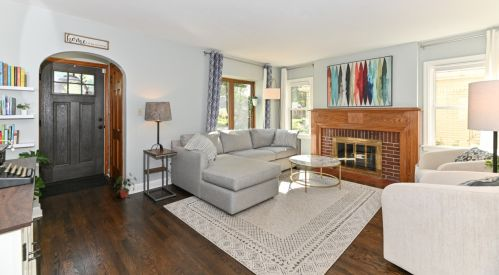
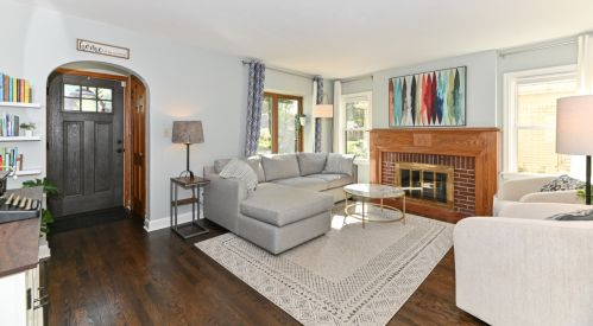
- potted plant (126, 184)
